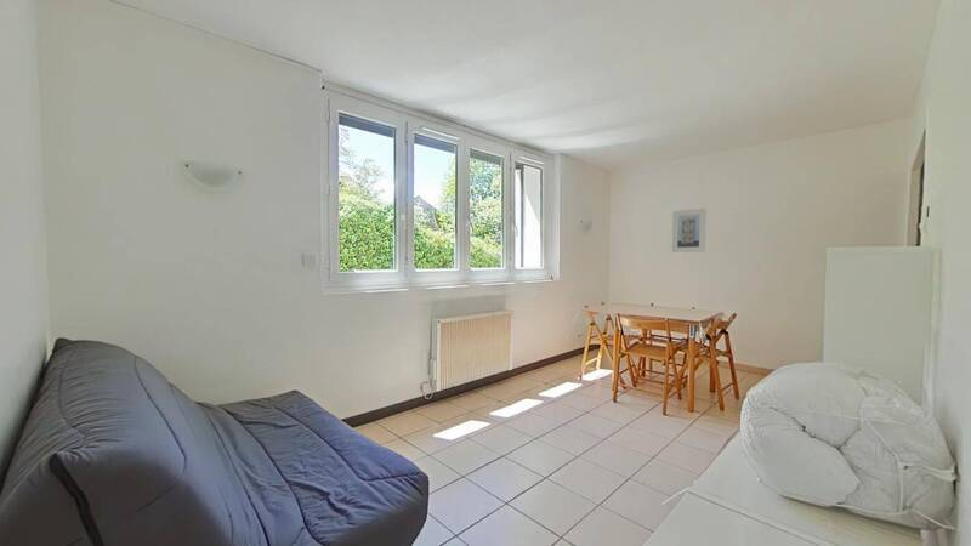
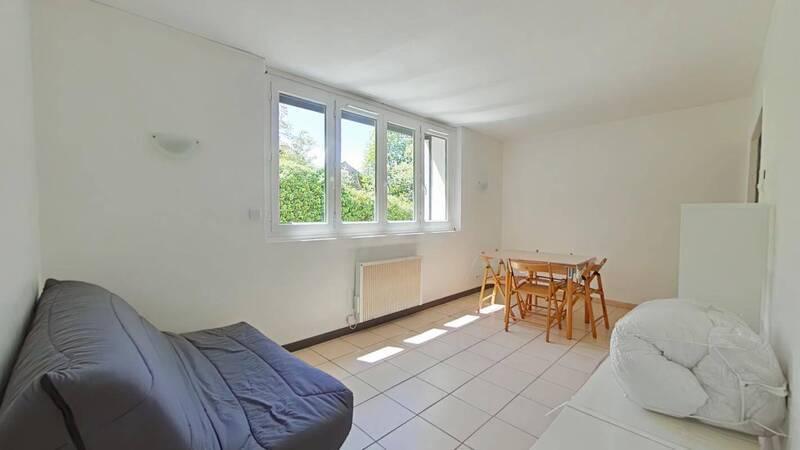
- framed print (688, 231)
